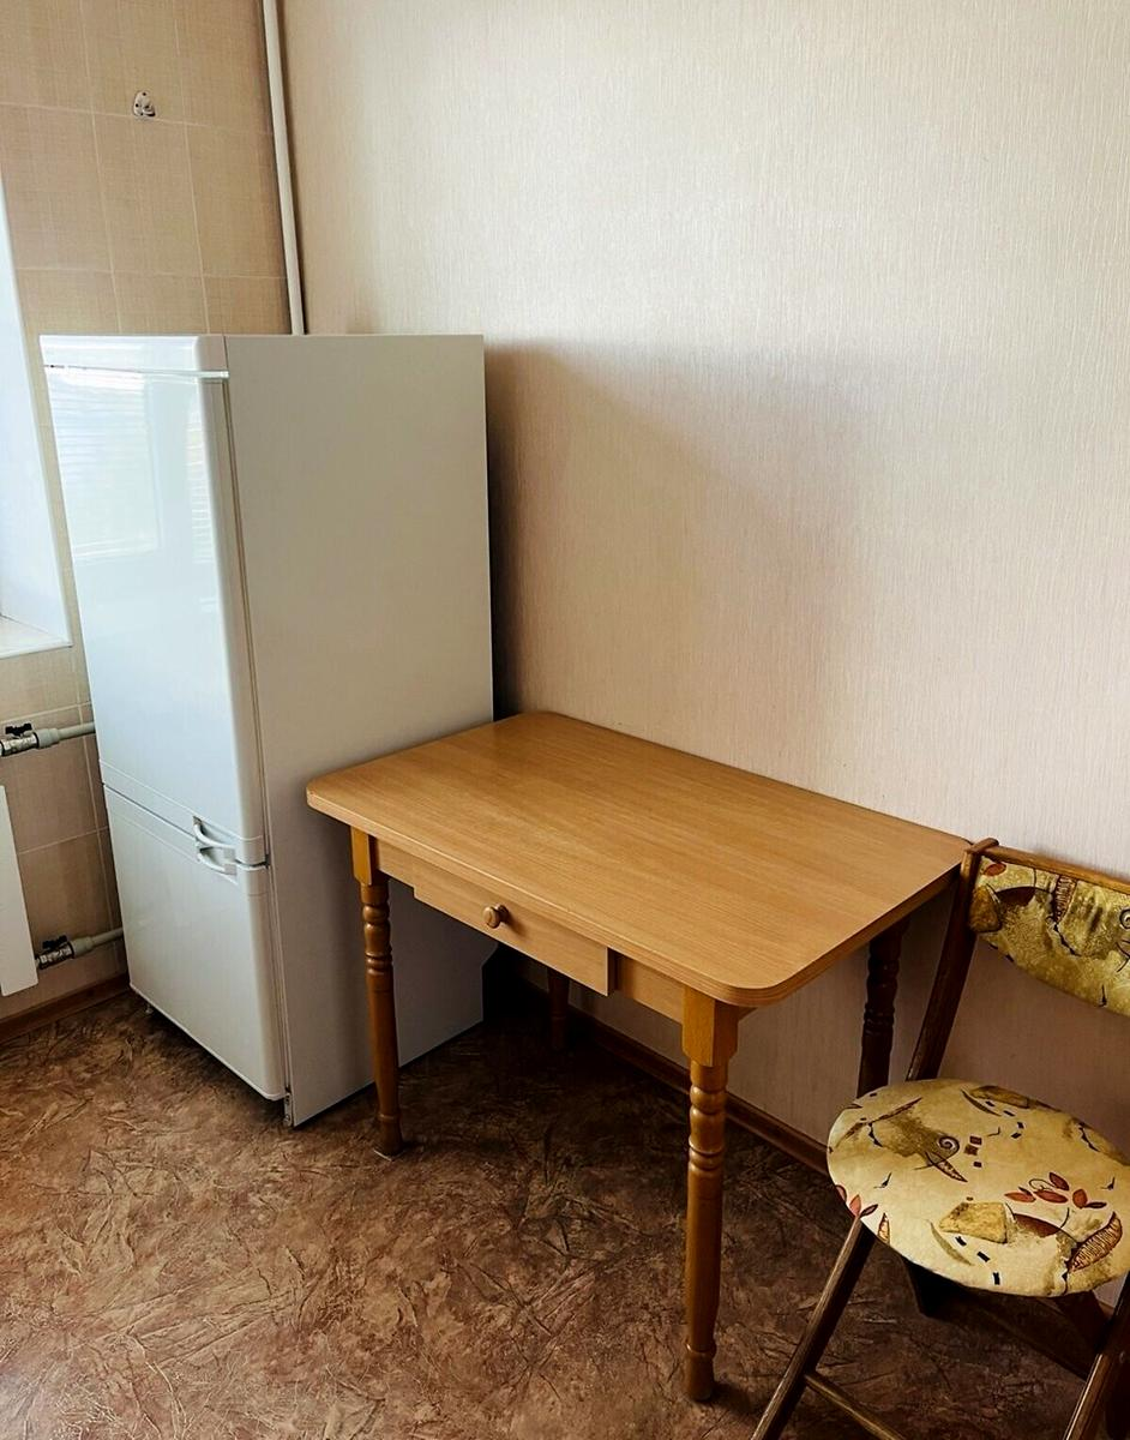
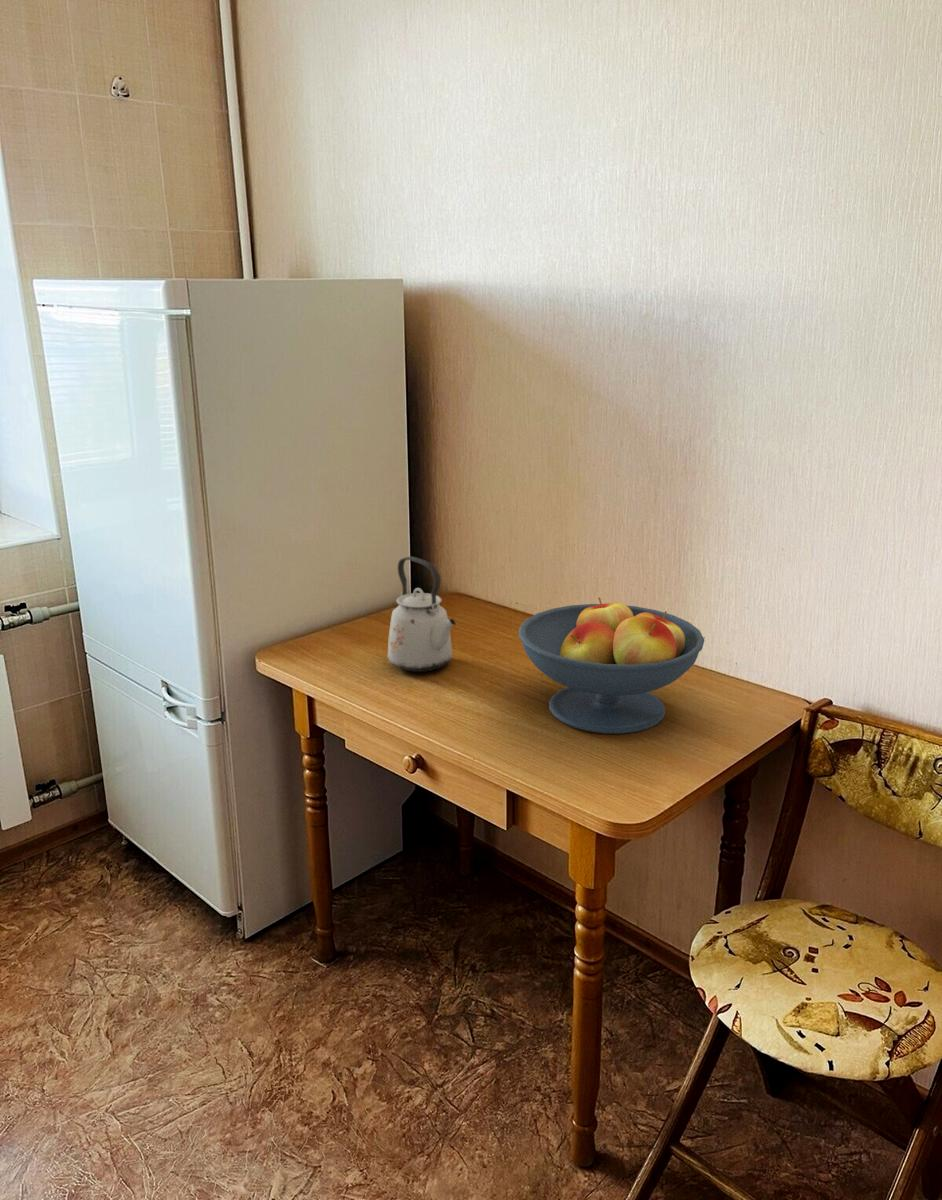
+ kettle (426, 615)
+ fruit bowl (609, 657)
